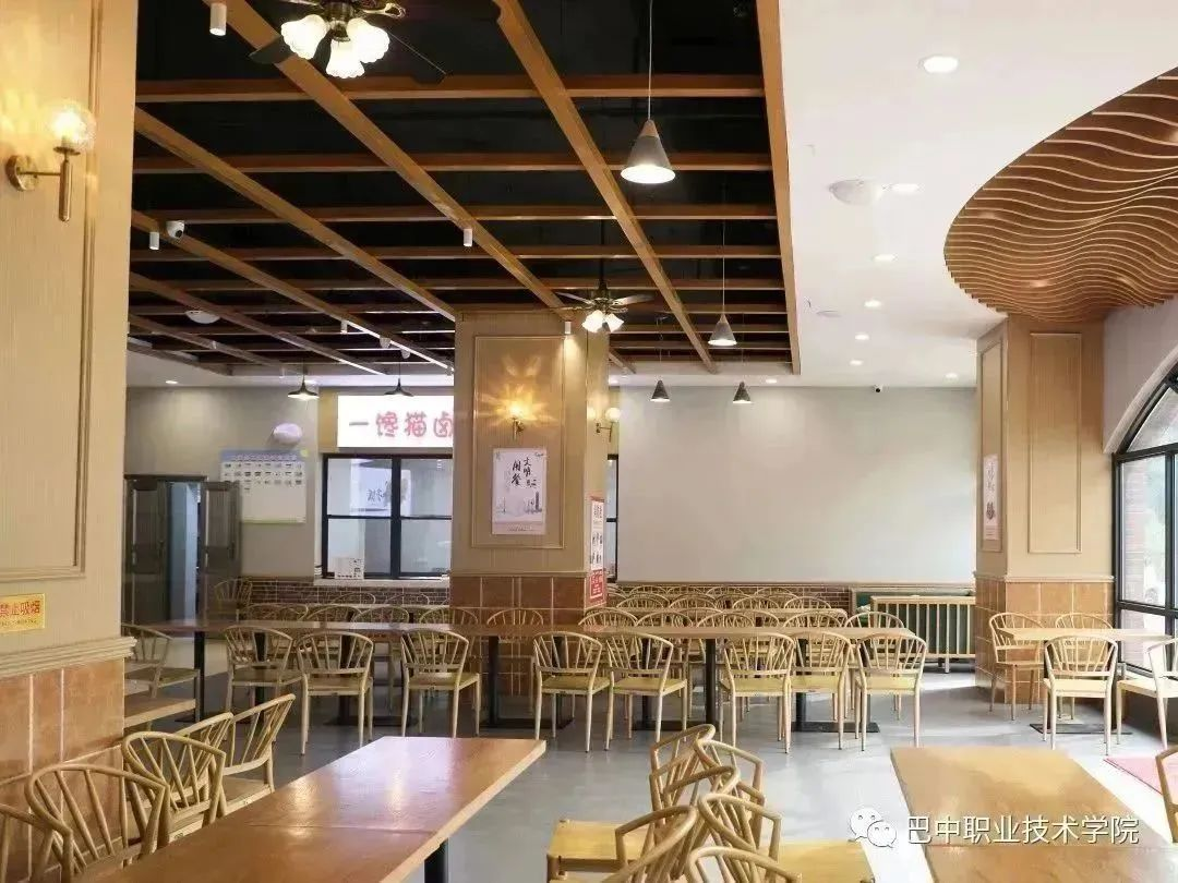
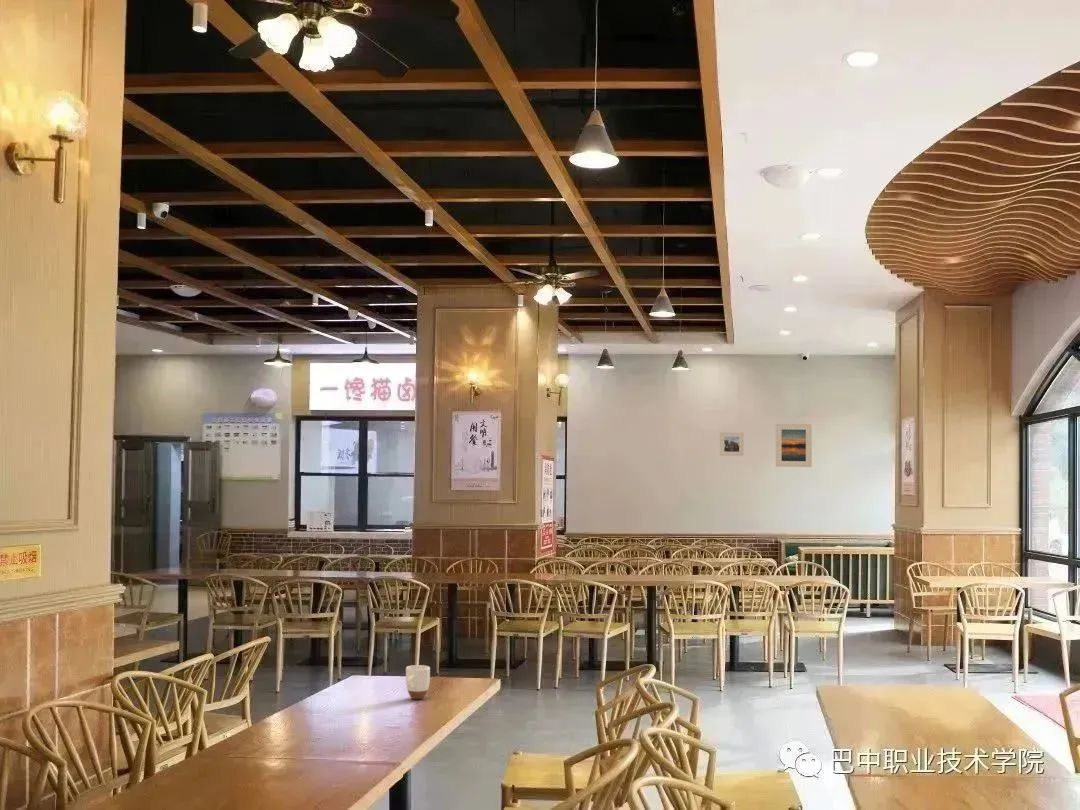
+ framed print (793, 445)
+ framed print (731, 444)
+ mug (415, 683)
